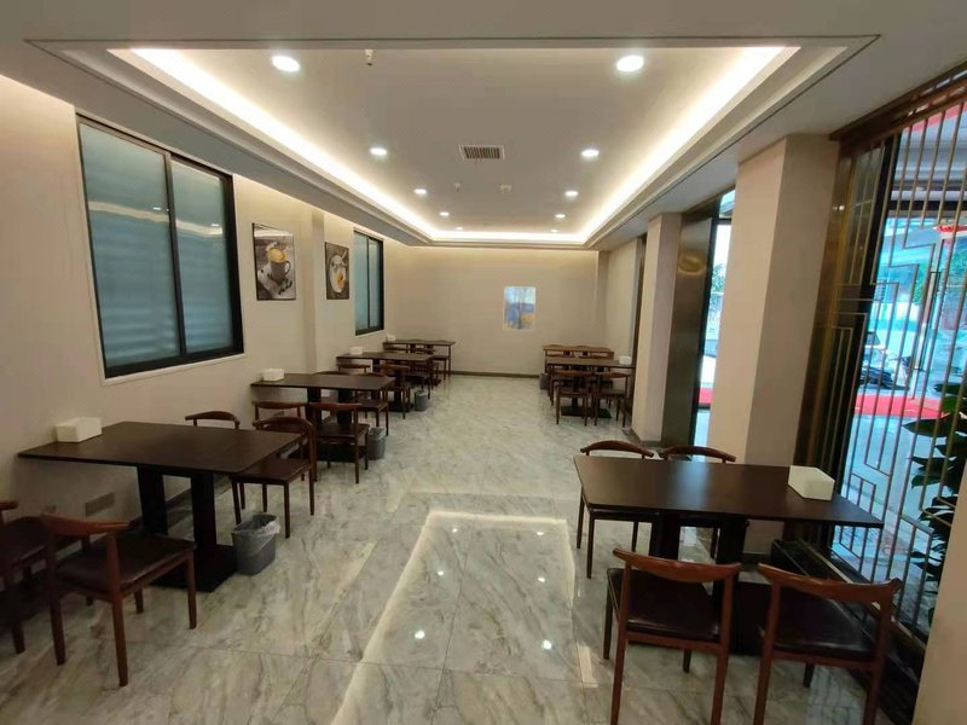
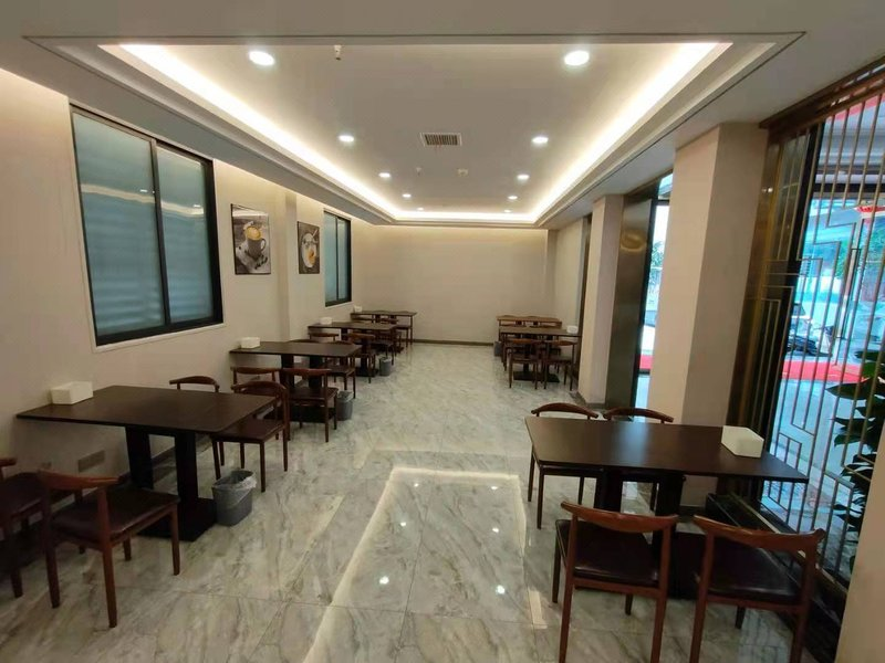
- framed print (519, 308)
